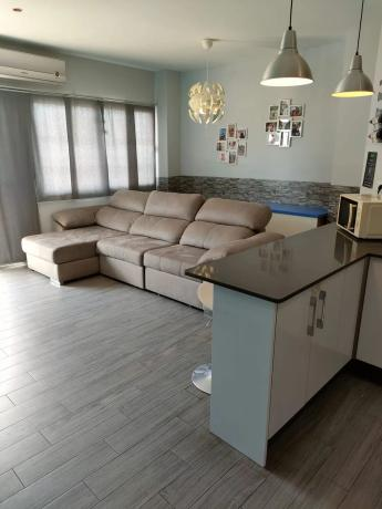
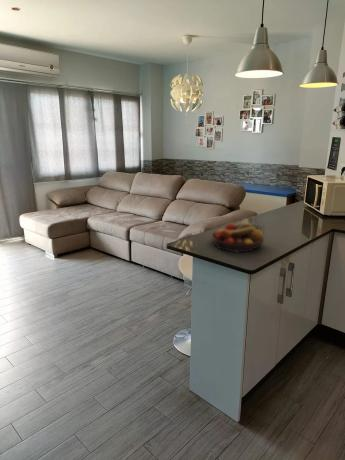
+ fruit bowl (237, 233)
